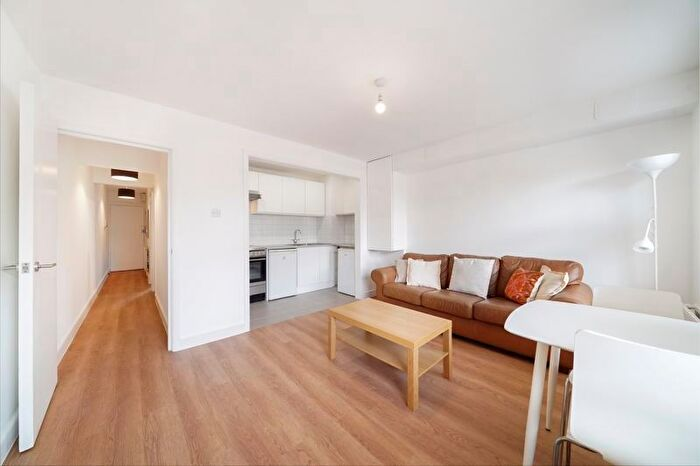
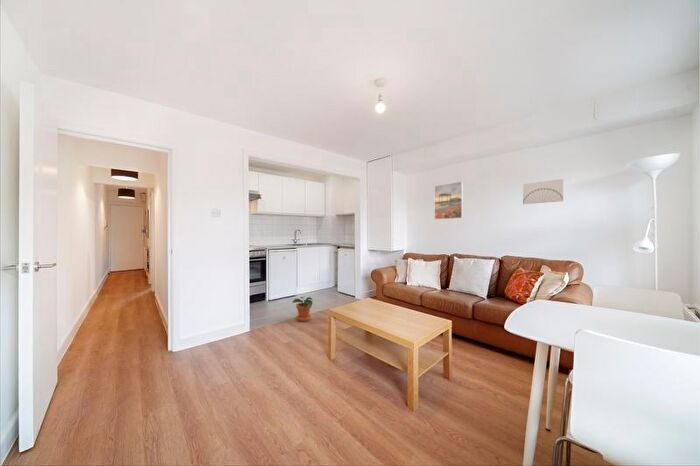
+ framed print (448, 201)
+ potted plant (303, 309)
+ wall art (542, 192)
